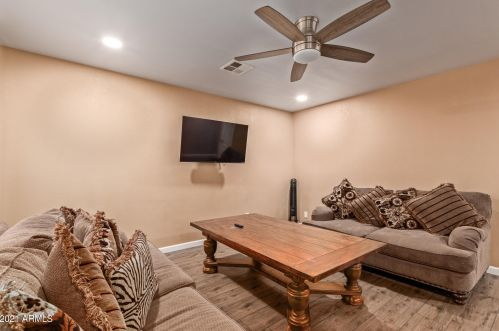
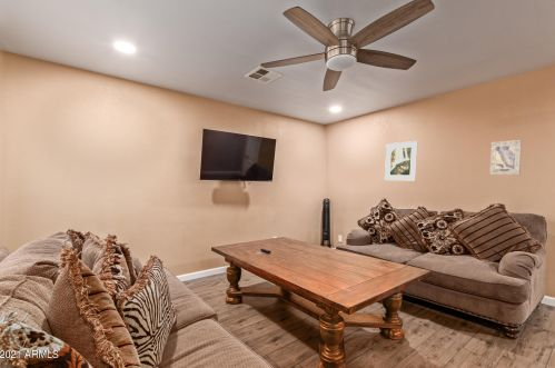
+ wall art (505, 158)
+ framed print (400, 161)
